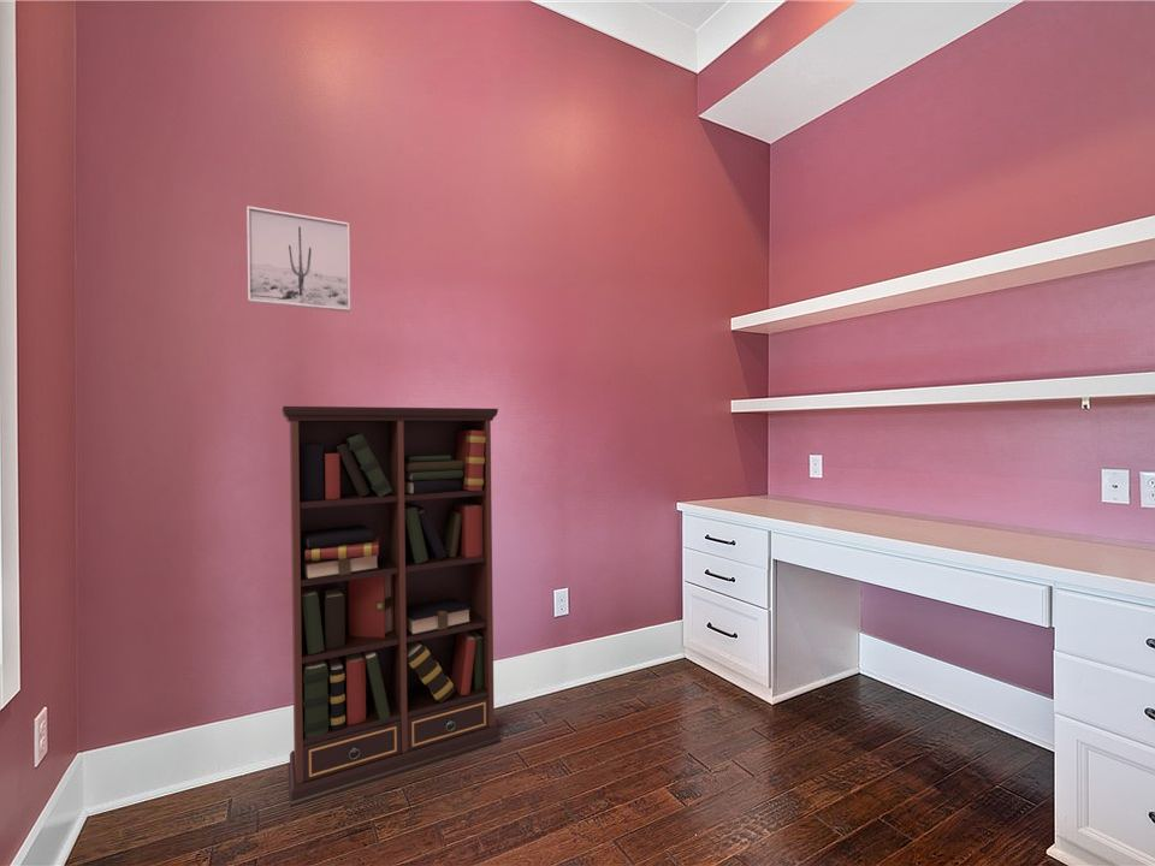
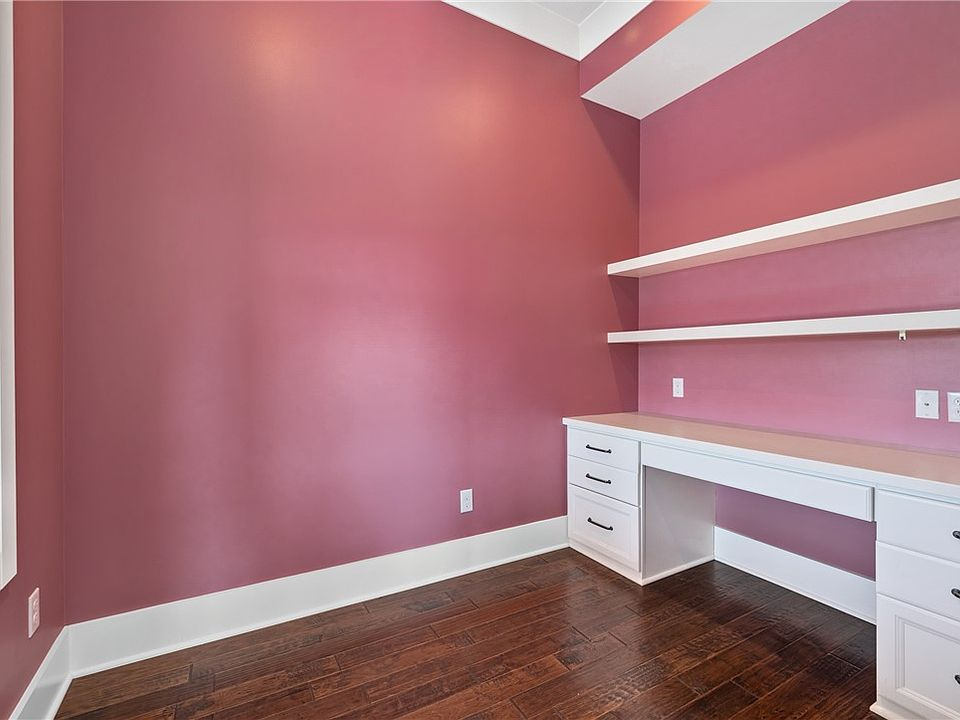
- bookcase (396, 581)
- wall art (300, 261)
